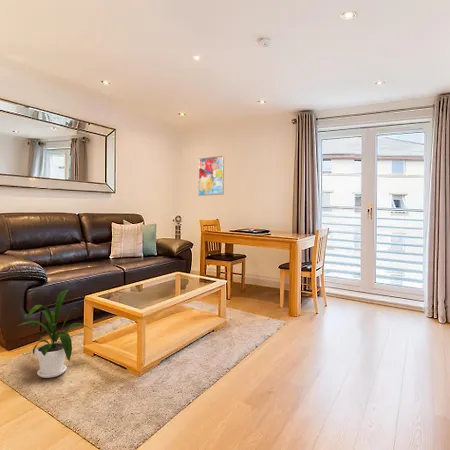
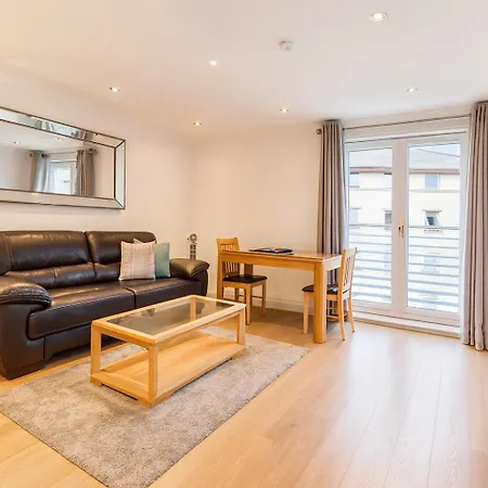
- house plant (52, 332)
- wall art (210, 176)
